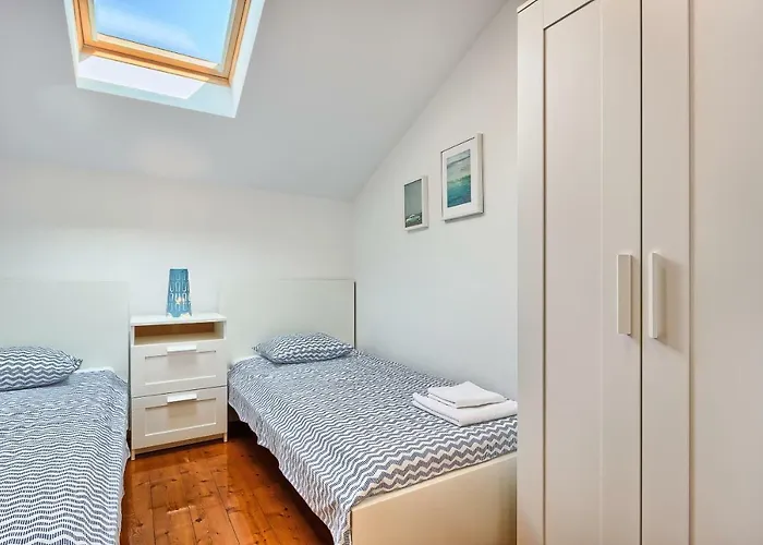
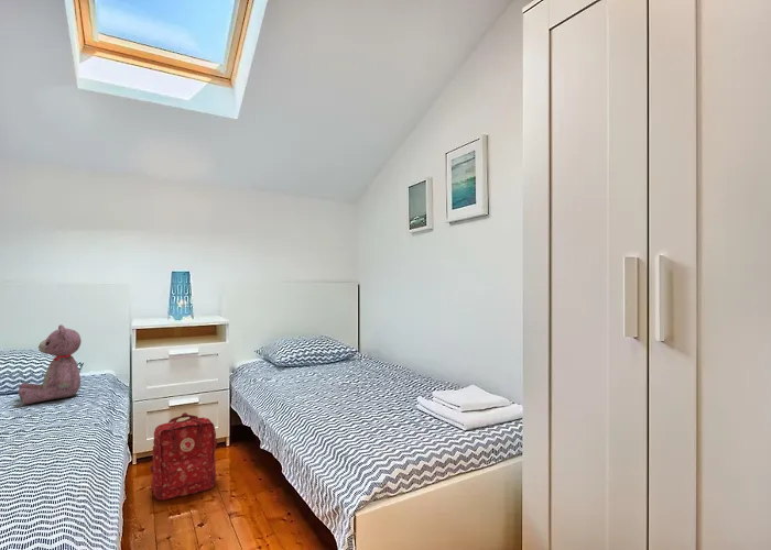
+ backpack (183, 450)
+ teddy bear (51, 362)
